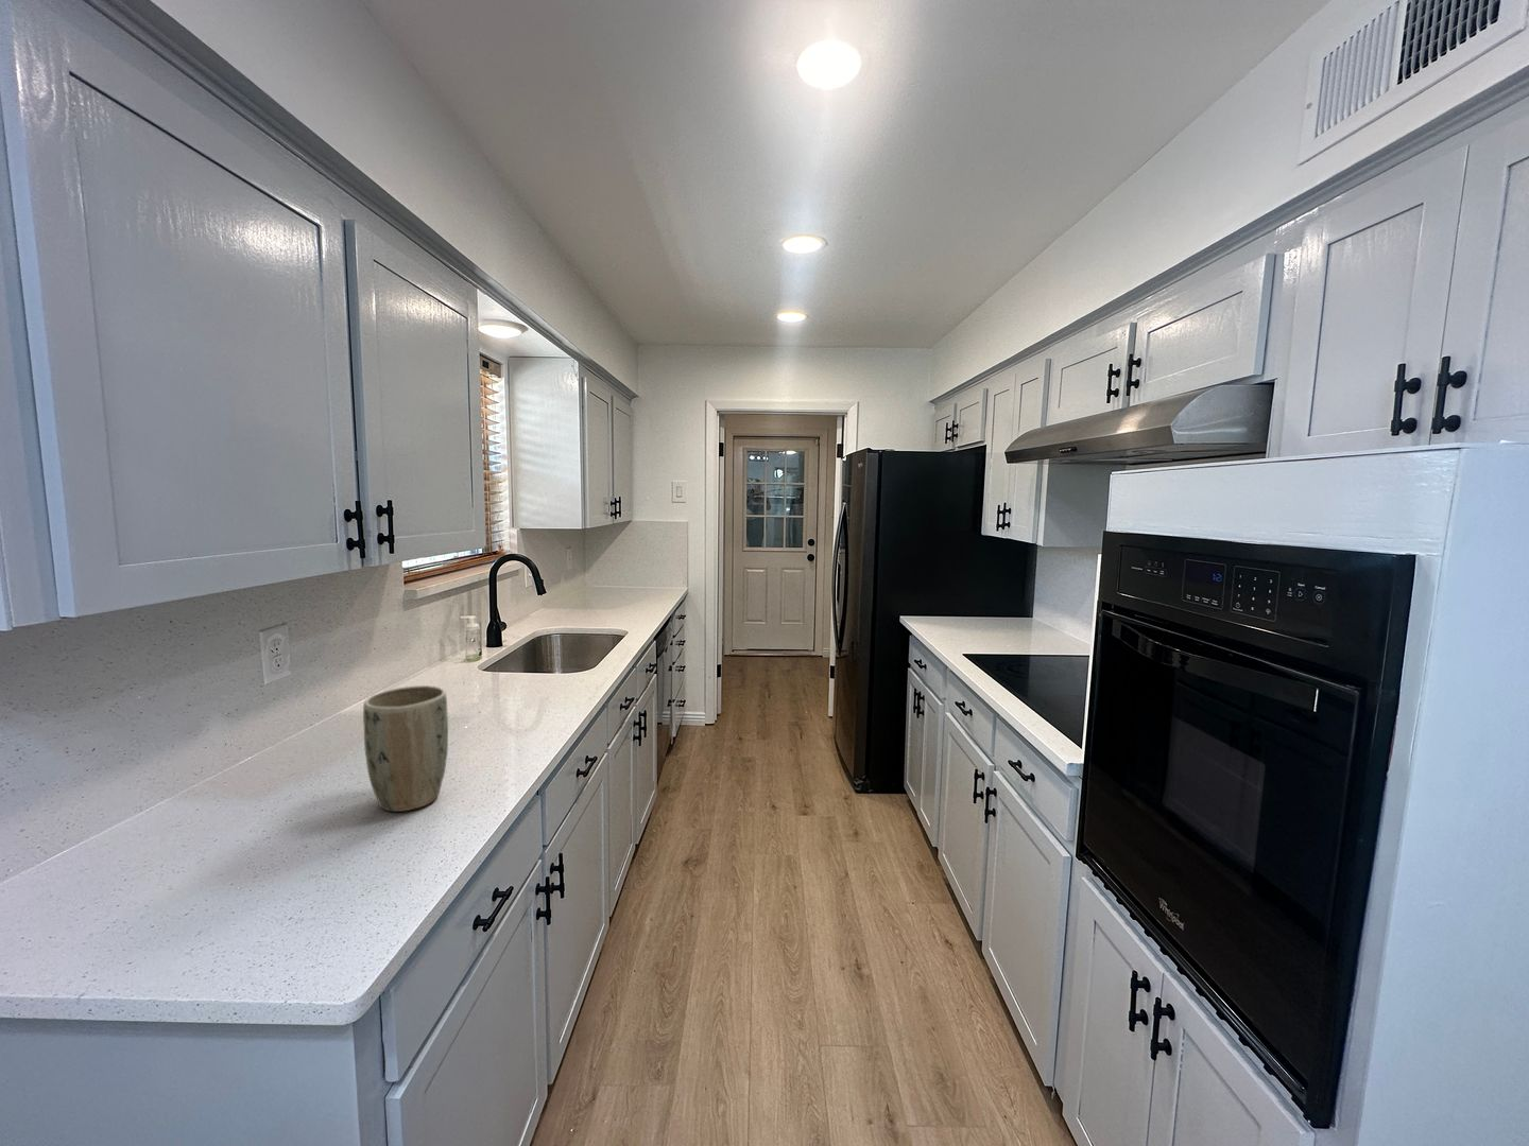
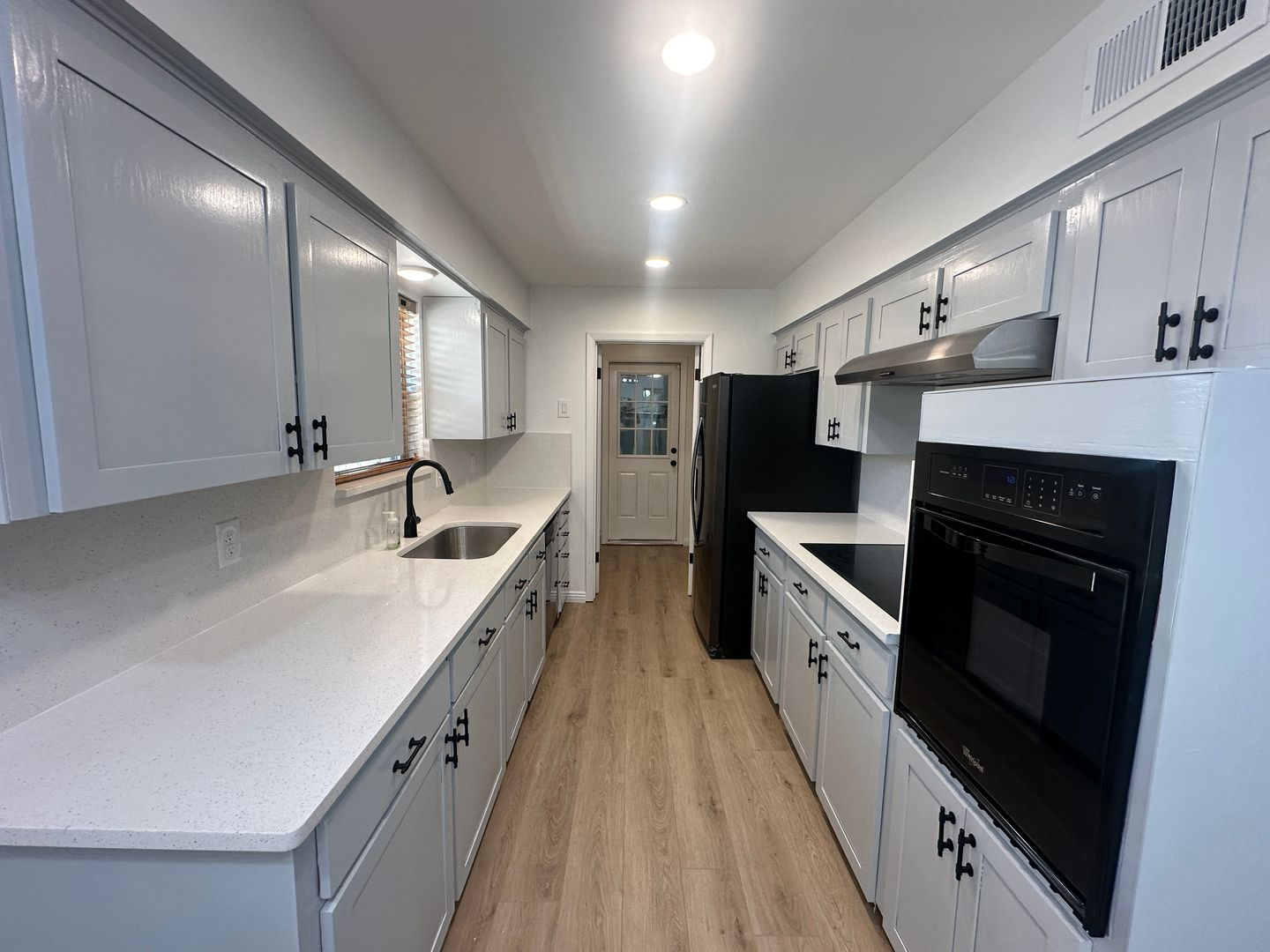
- plant pot (408, 748)
